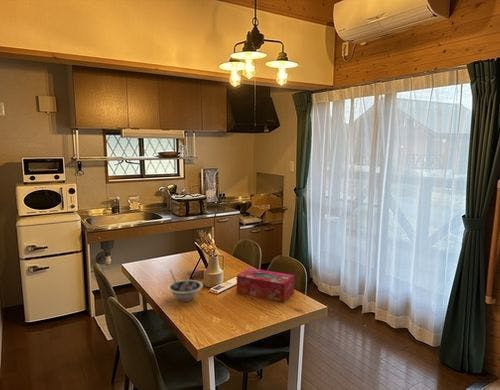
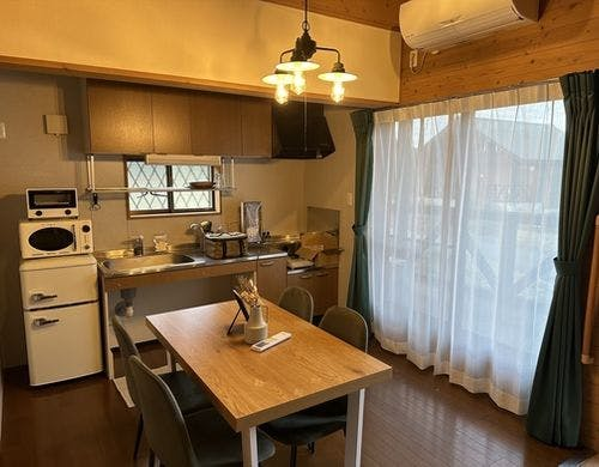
- bowl (183, 285)
- tissue box (265, 283)
